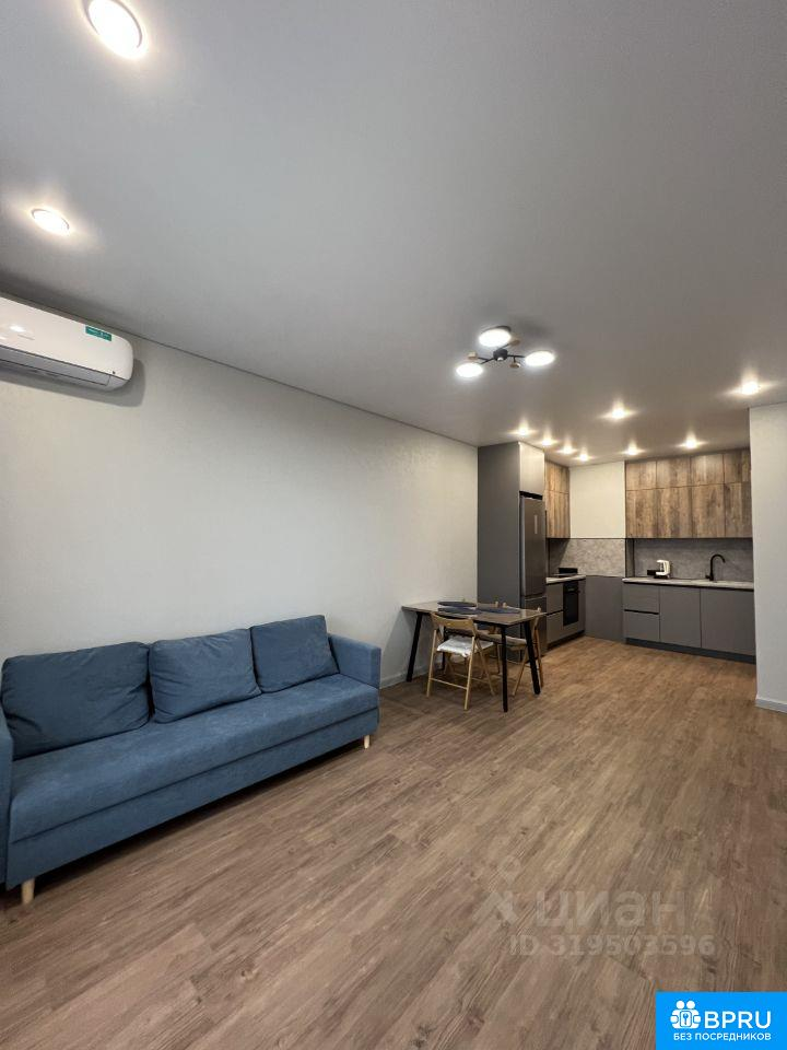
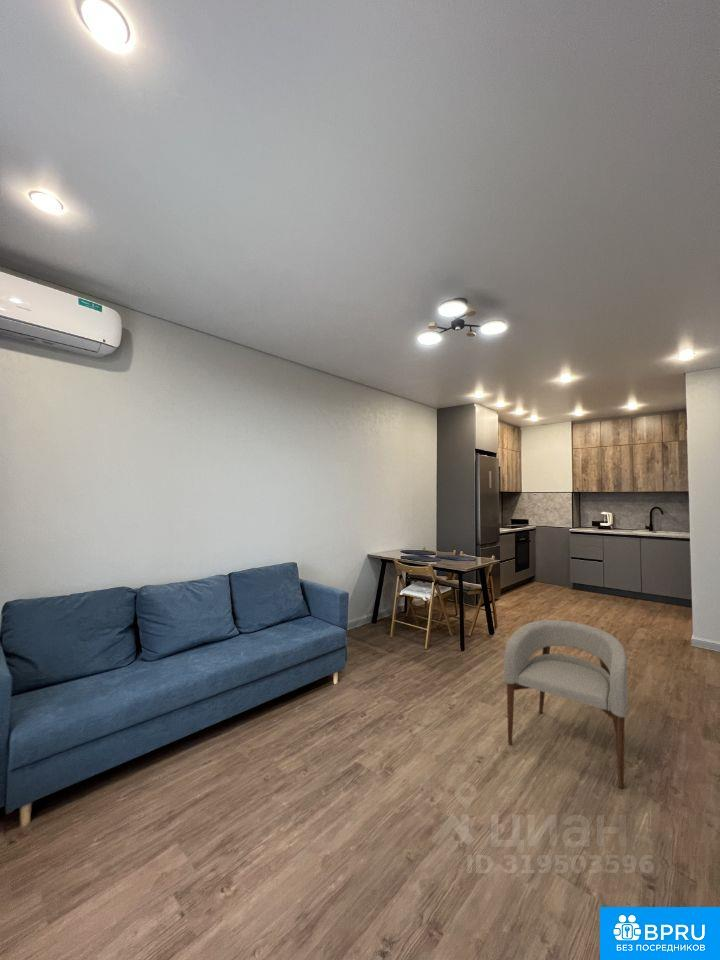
+ armchair (567, 688)
